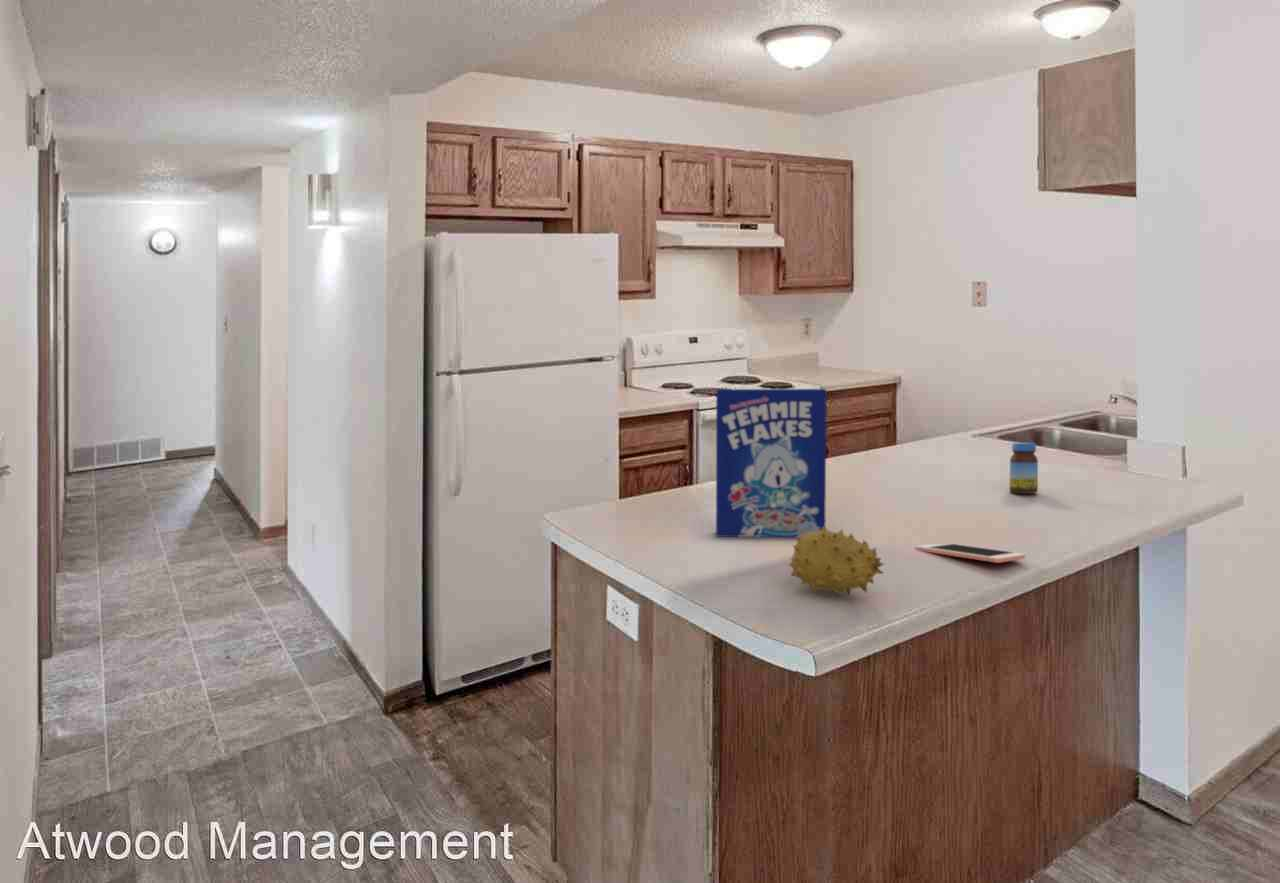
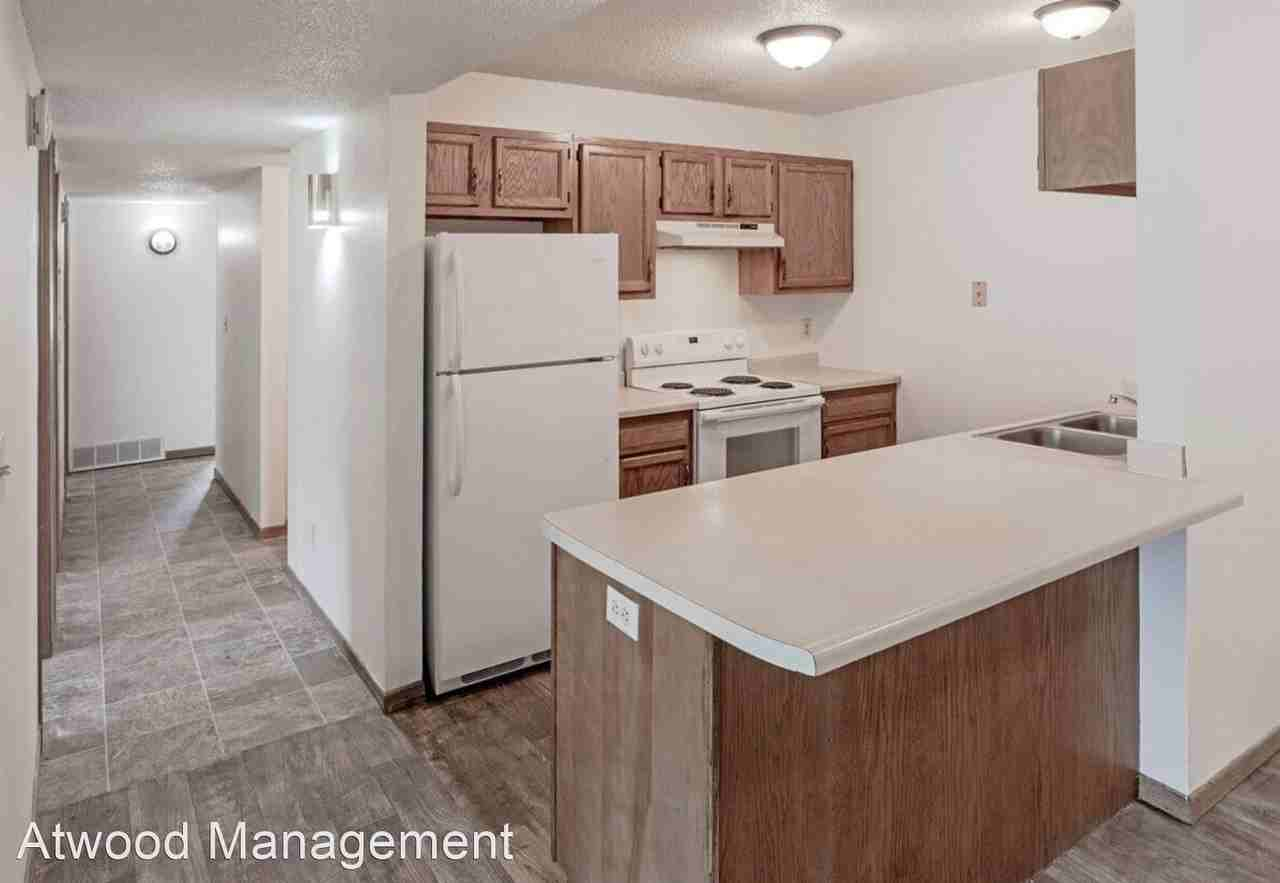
- jar (1023, 467)
- cereal box (769, 462)
- fruit (835, 560)
- cell phone (968, 552)
